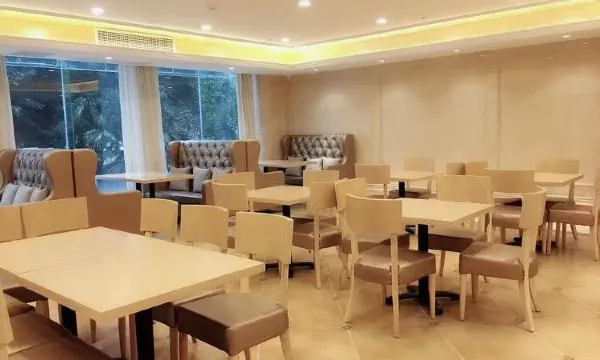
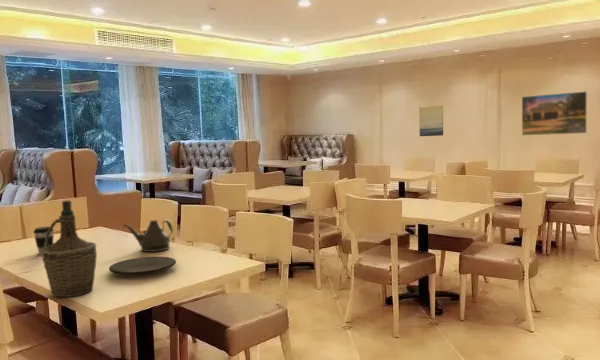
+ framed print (553, 114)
+ teapot (148, 235)
+ coffee cup (44, 240)
+ bottle (69, 246)
+ wall art (431, 121)
+ plate (143, 267)
